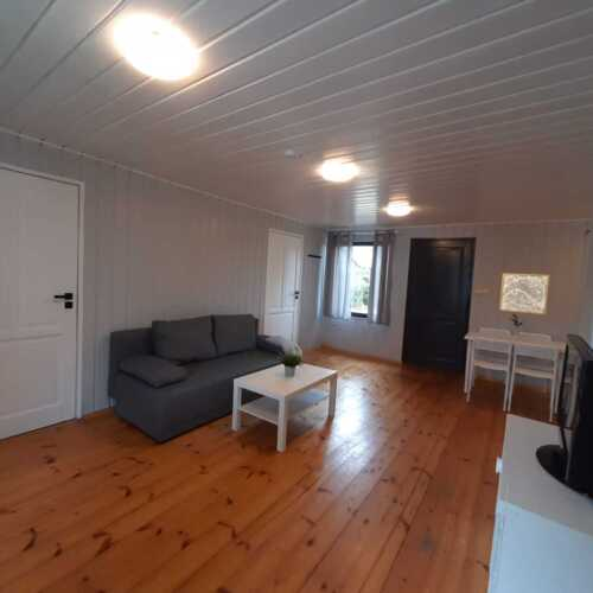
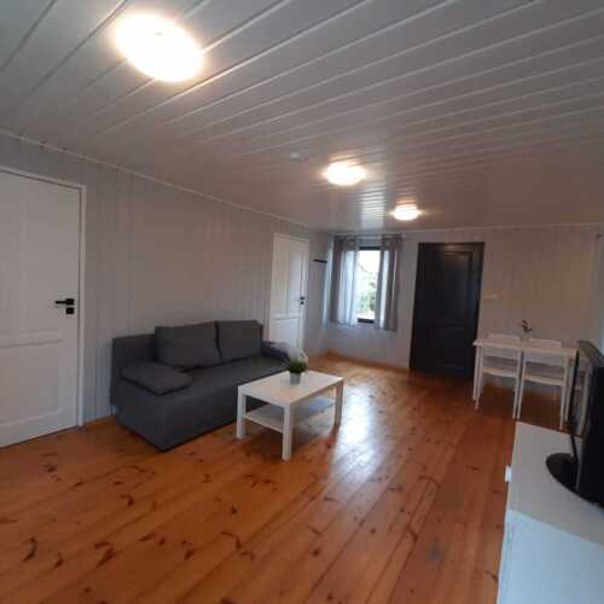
- wall art (523, 293)
